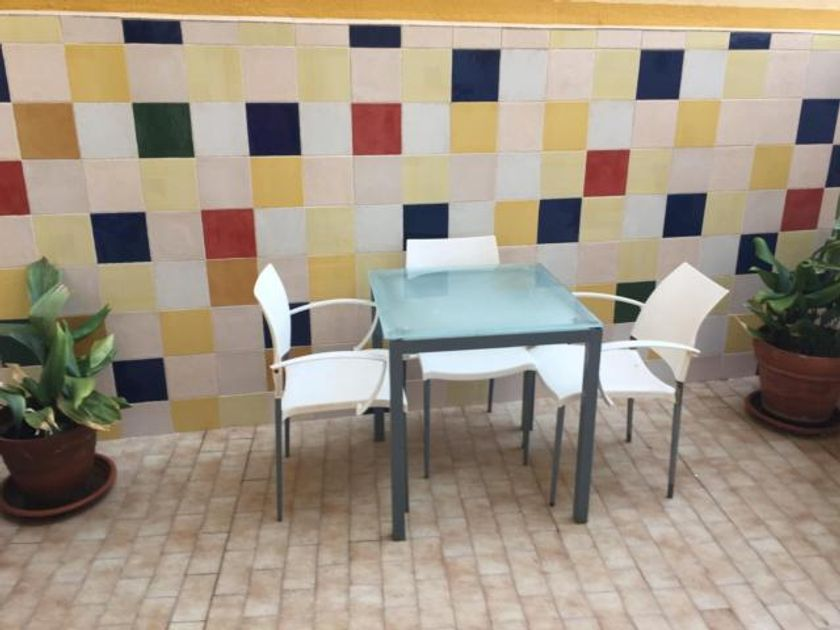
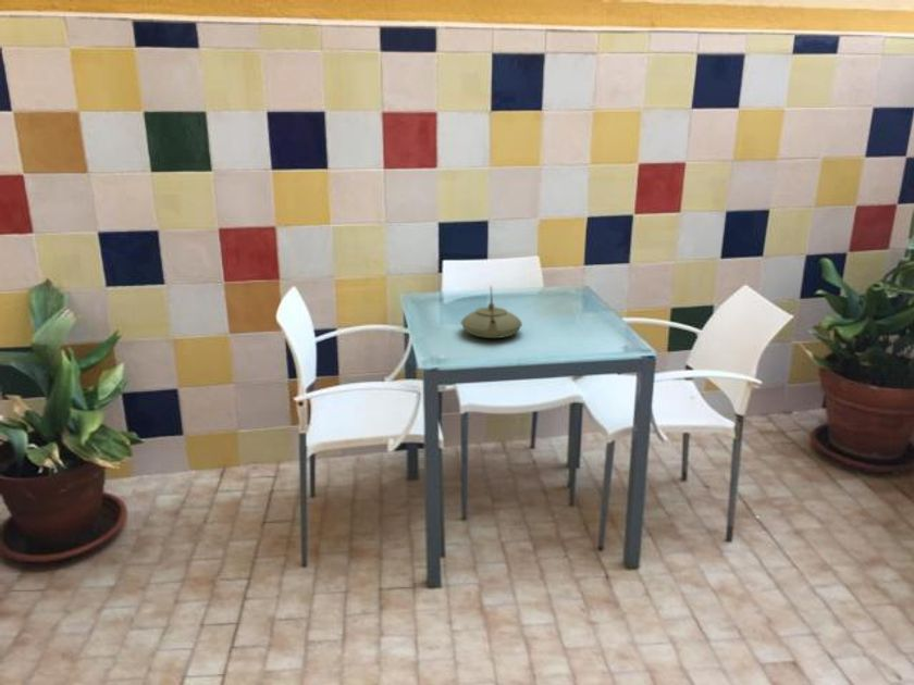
+ teapot (491, 311)
